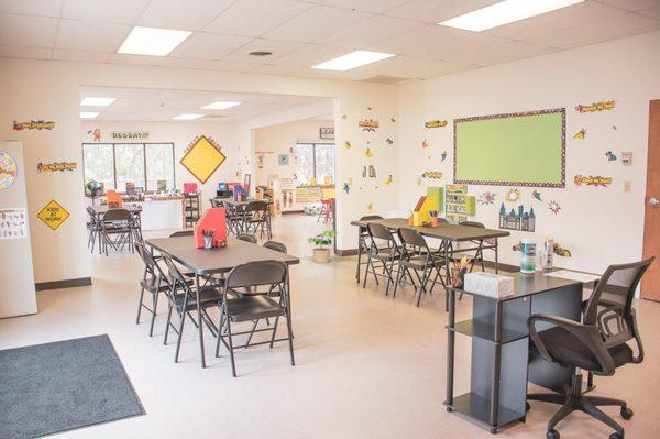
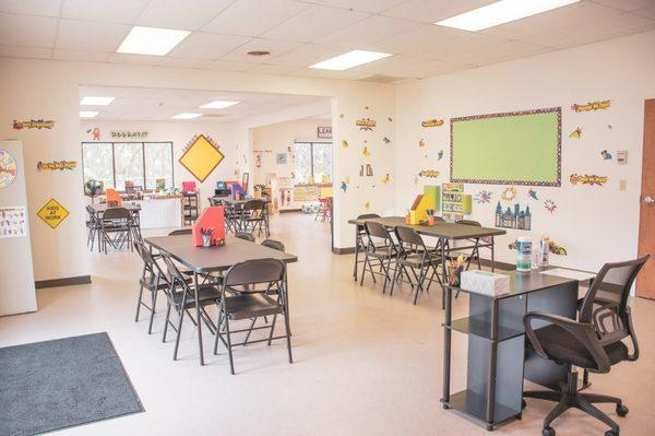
- potted plant (322, 248)
